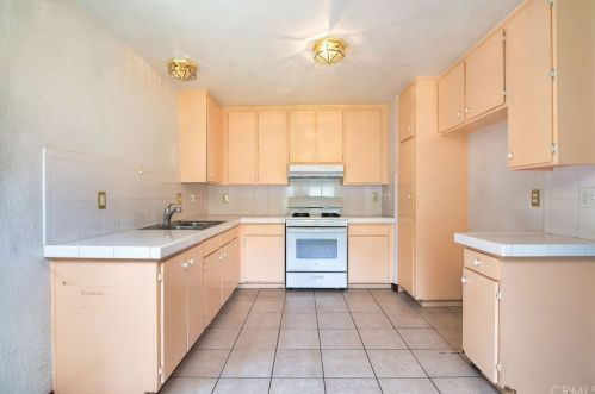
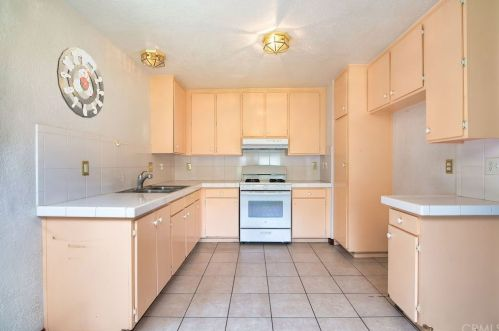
+ wall clock (83, 84)
